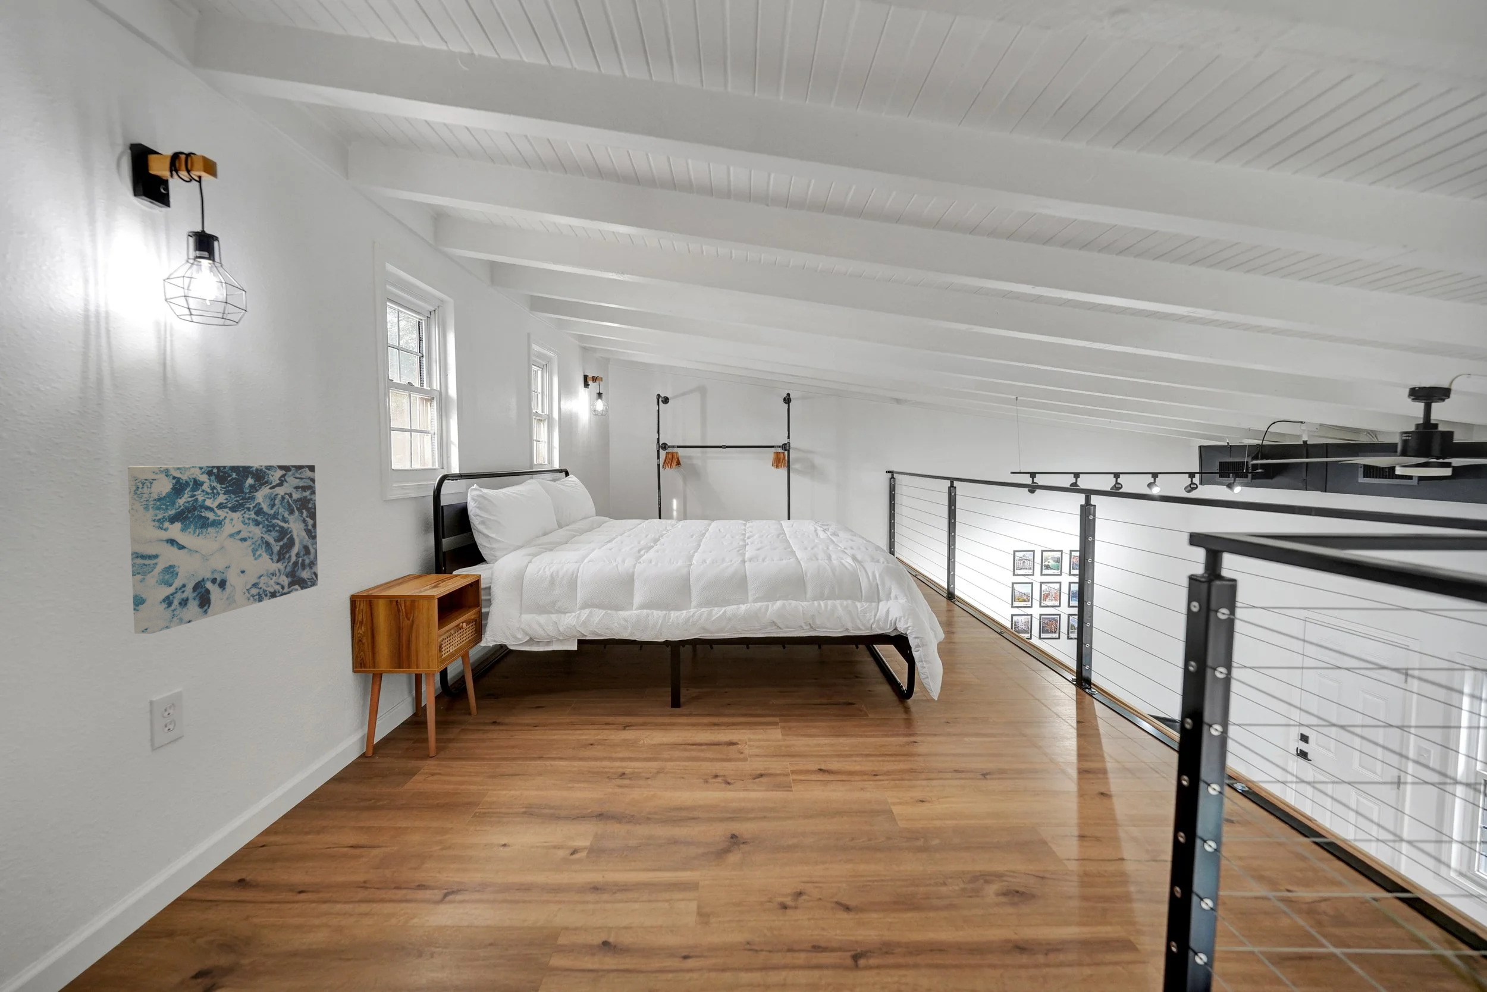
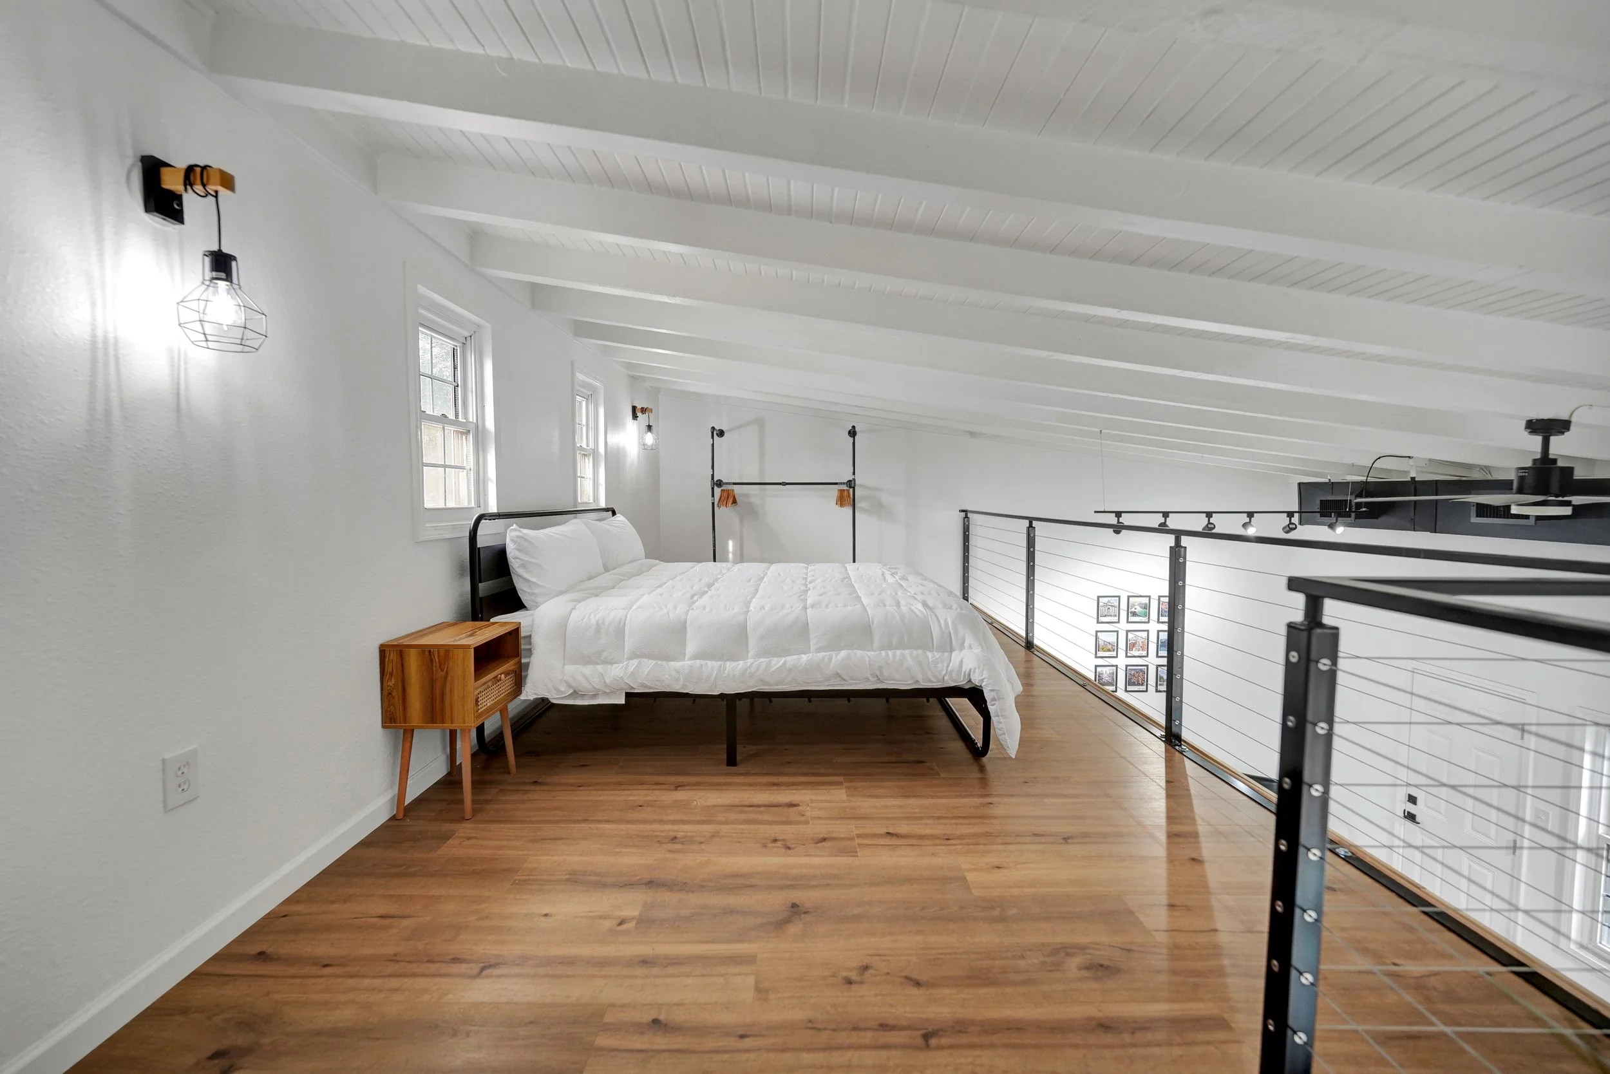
- wall art (238, 536)
